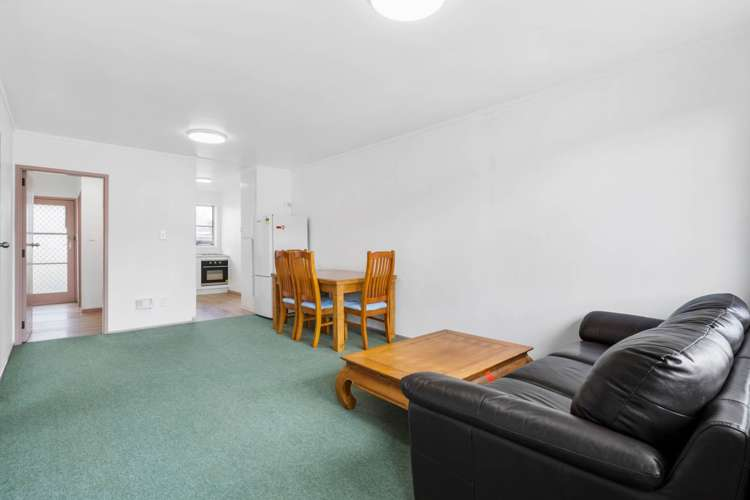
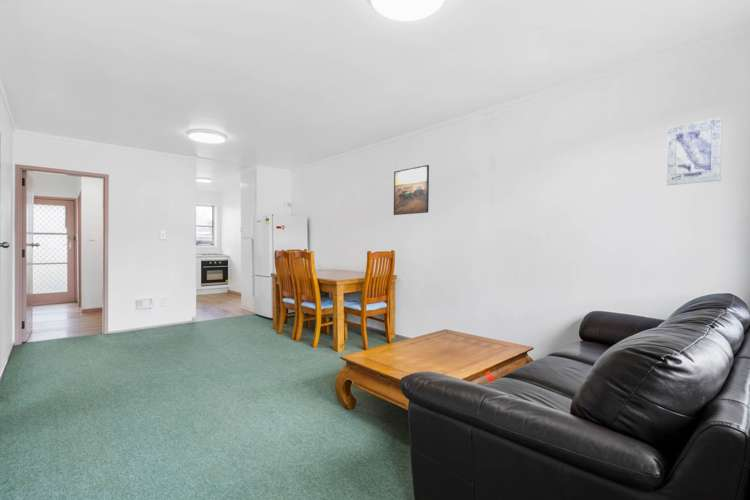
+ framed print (410, 191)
+ wall art (693, 152)
